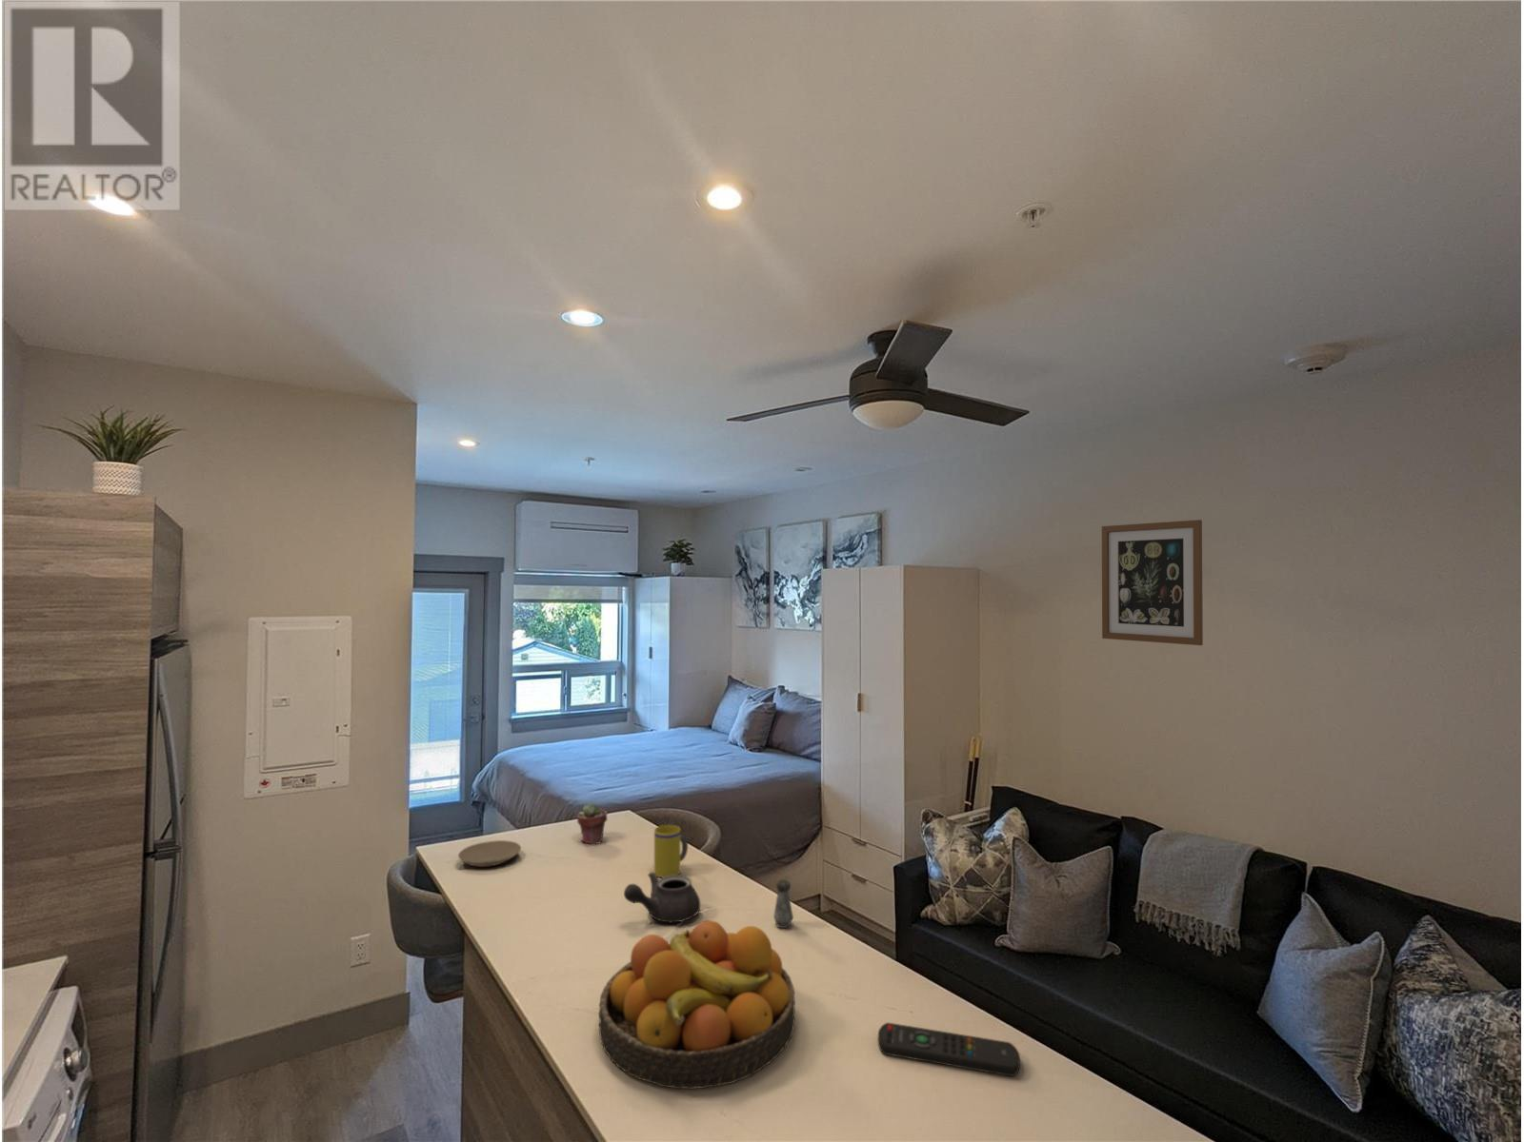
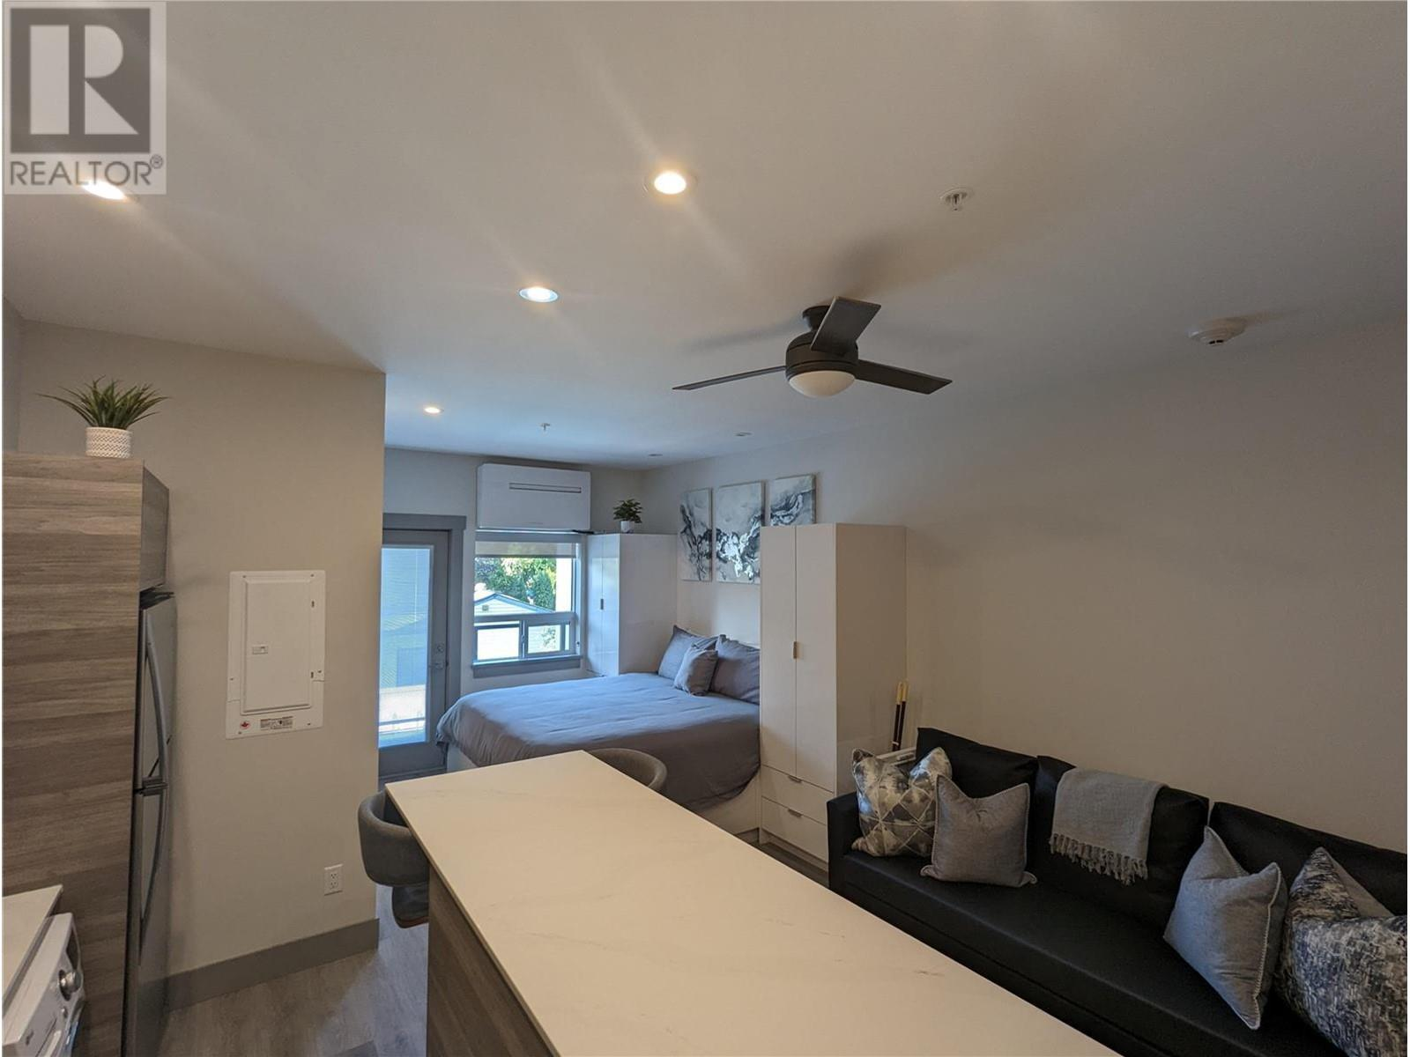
- fruit bowl (698, 978)
- potted succulent (592, 822)
- teapot (659, 896)
- salt shaker (782, 902)
- remote control (947, 1047)
- wall art (1148, 583)
- plate (490, 855)
- mug (672, 849)
